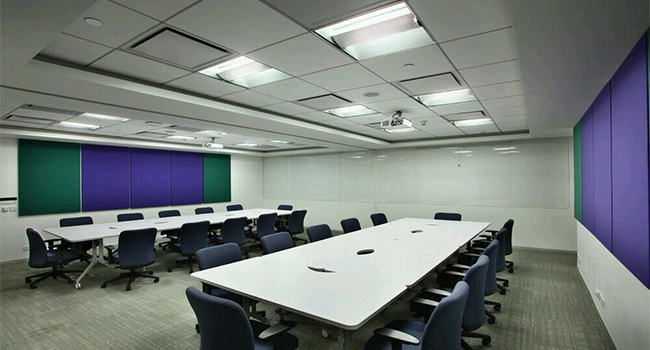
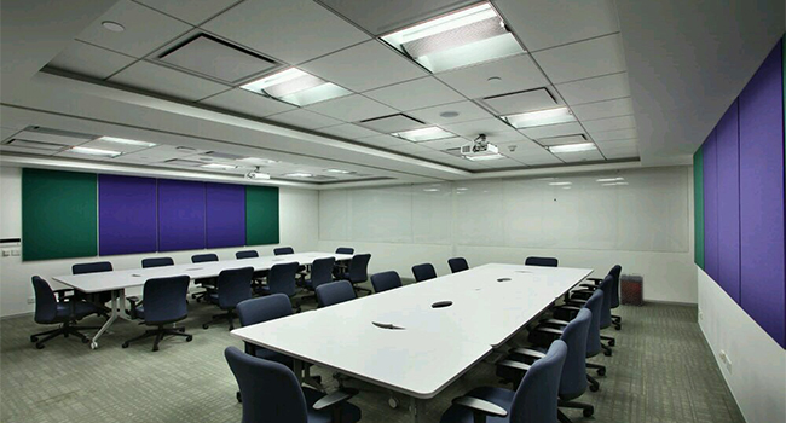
+ trash bin (631, 289)
